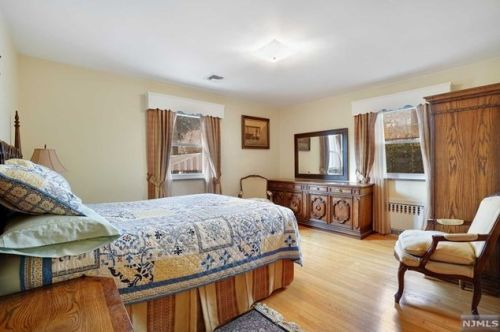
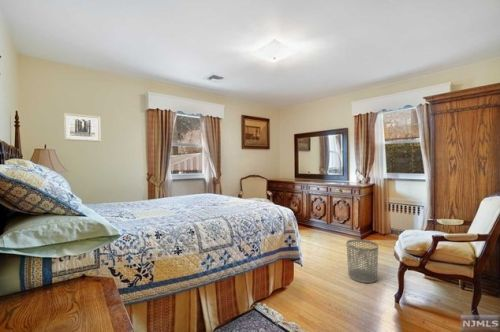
+ waste bin (362, 260)
+ wall art (82, 127)
